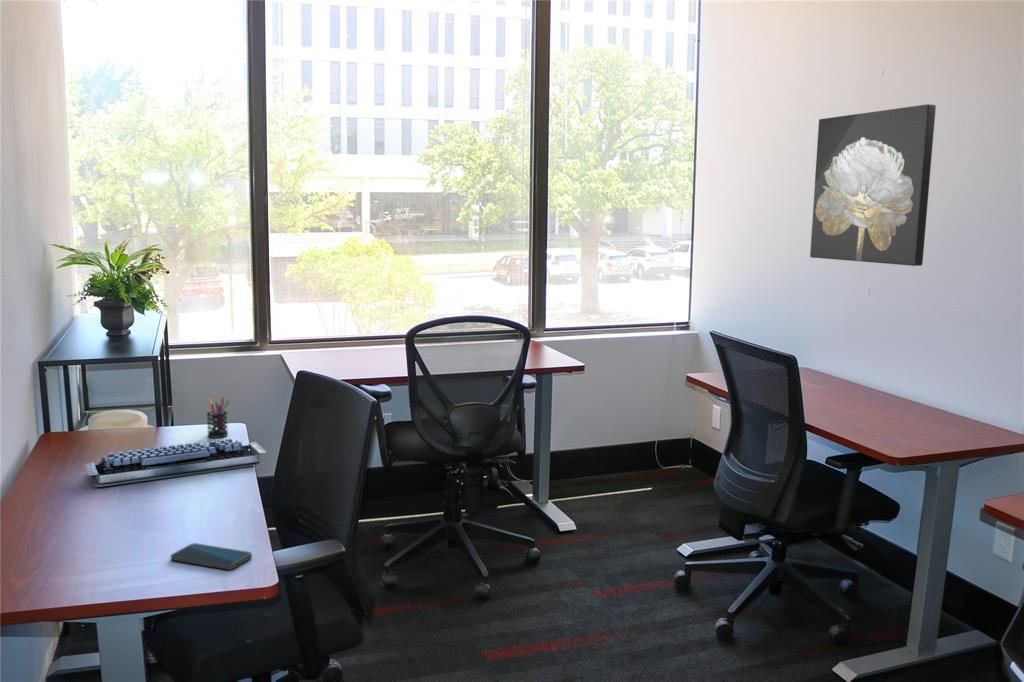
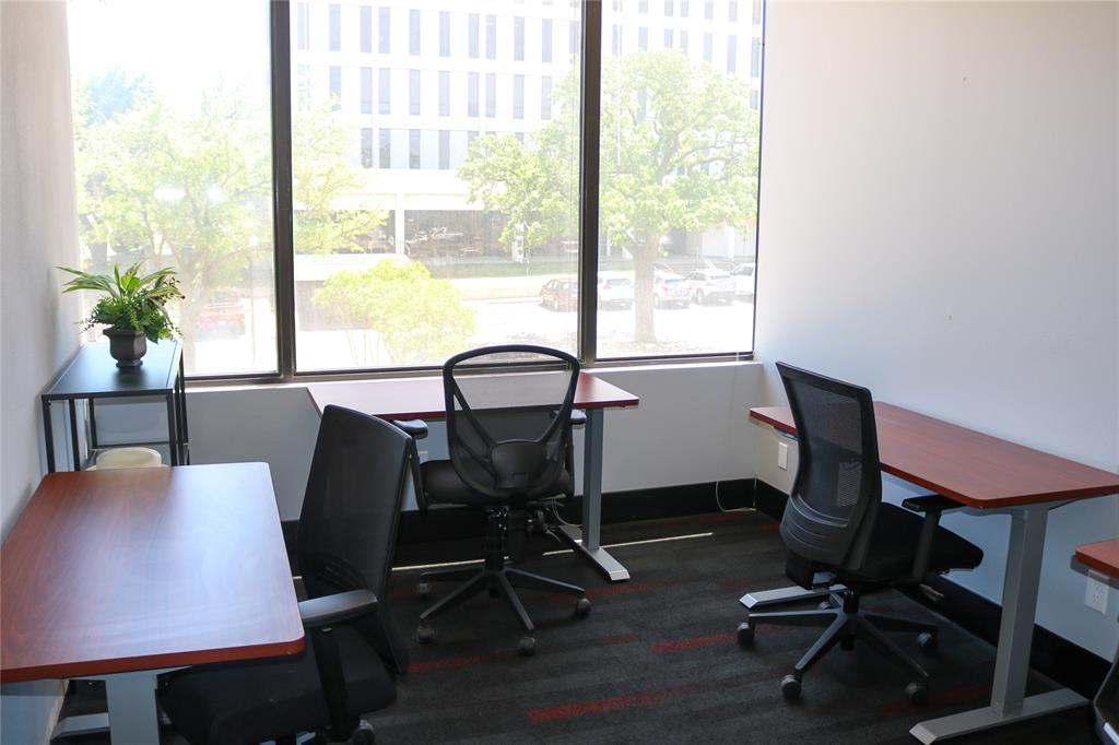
- pen holder (219, 415)
- smartphone (211, 556)
- wall art (867, 187)
- computer keyboard (177, 458)
